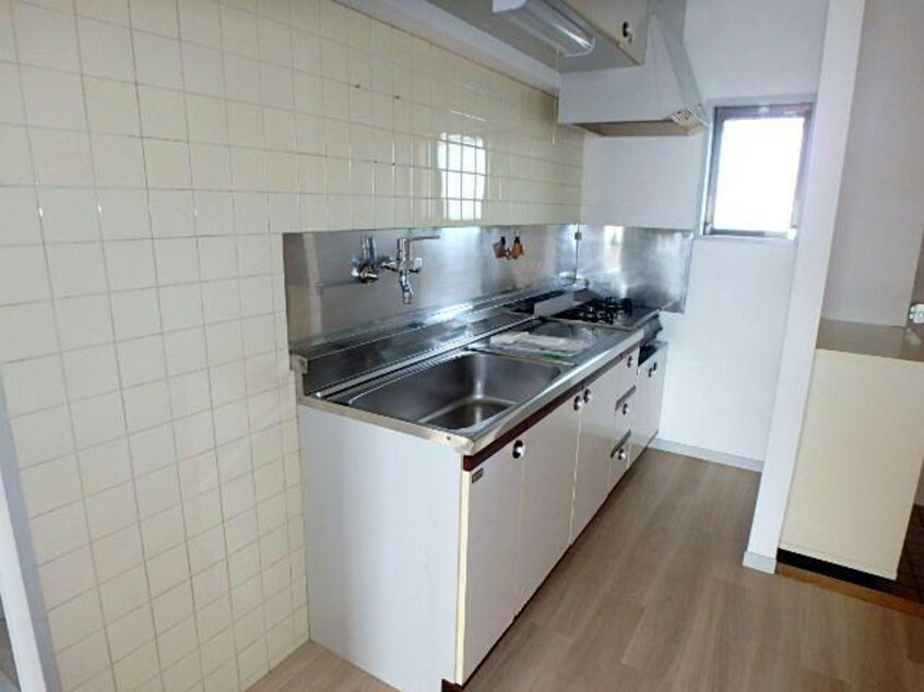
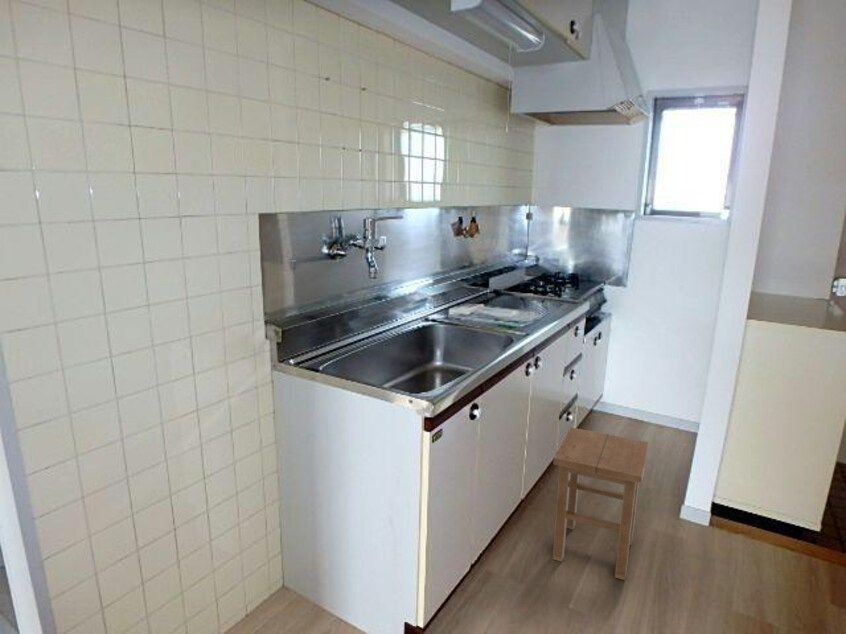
+ stool (599, 494)
